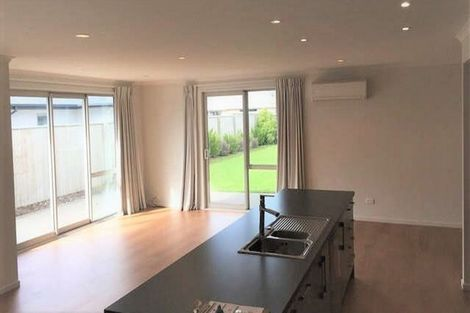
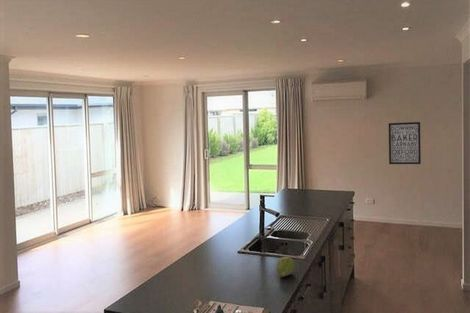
+ wall art (404, 143)
+ fruit (285, 266)
